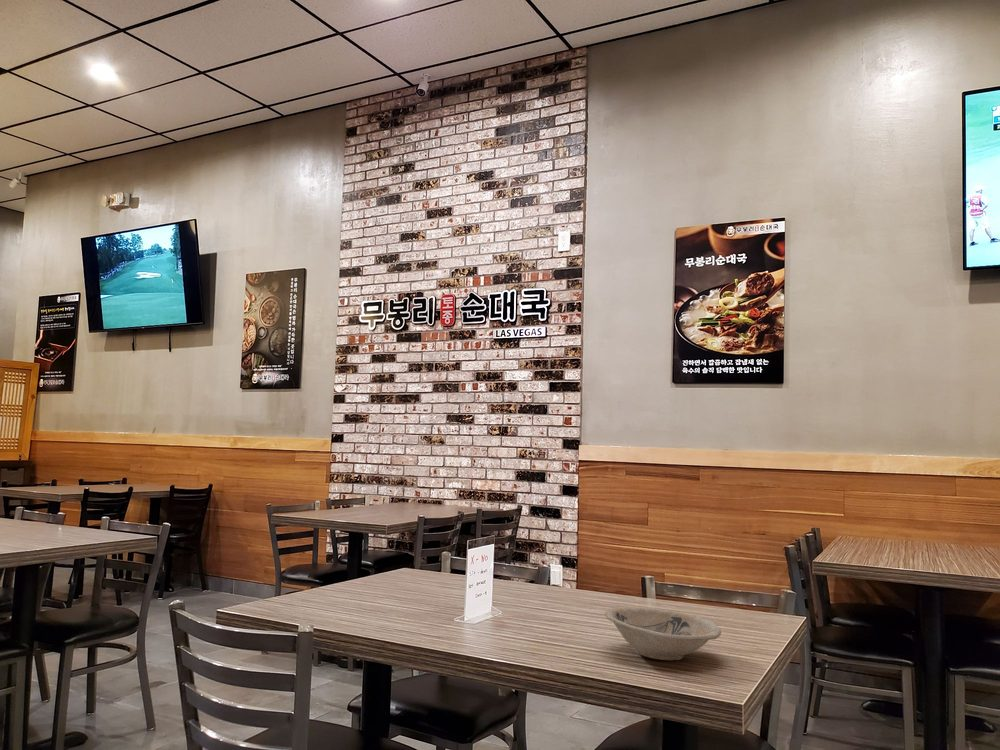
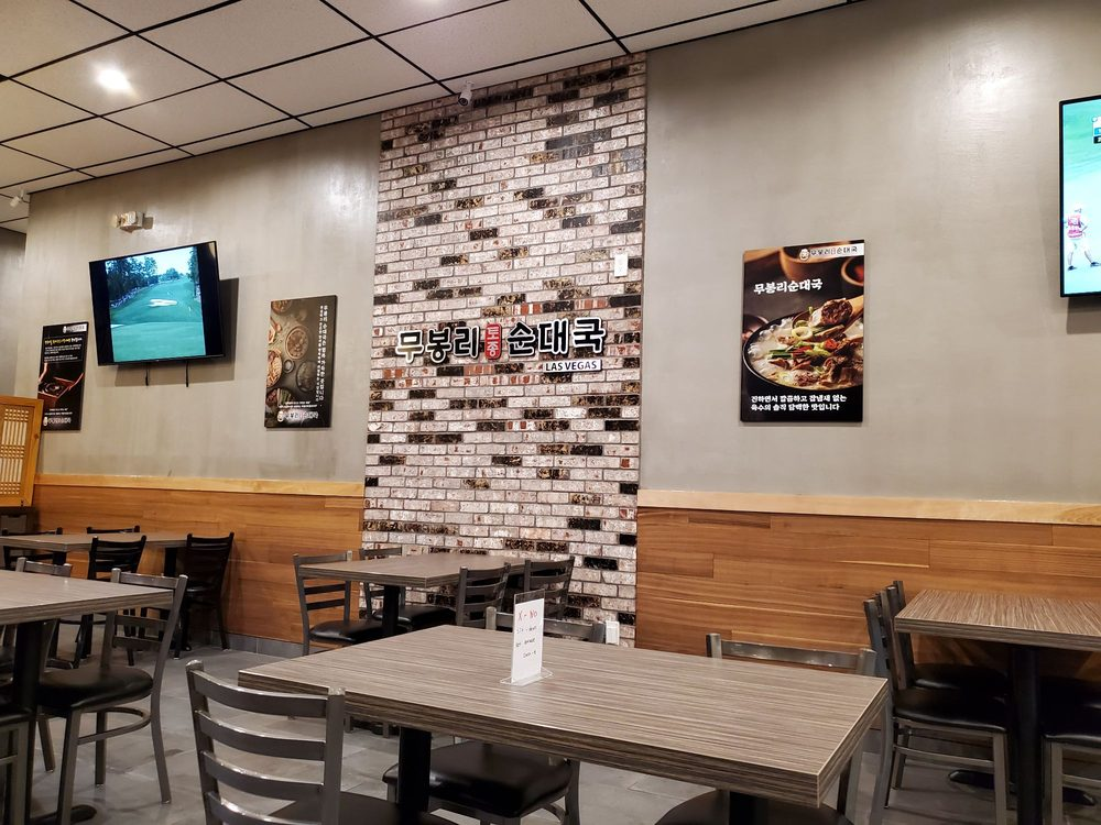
- bowl (661, 634)
